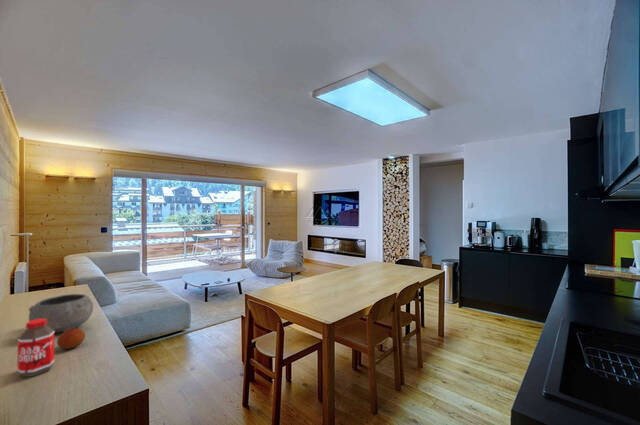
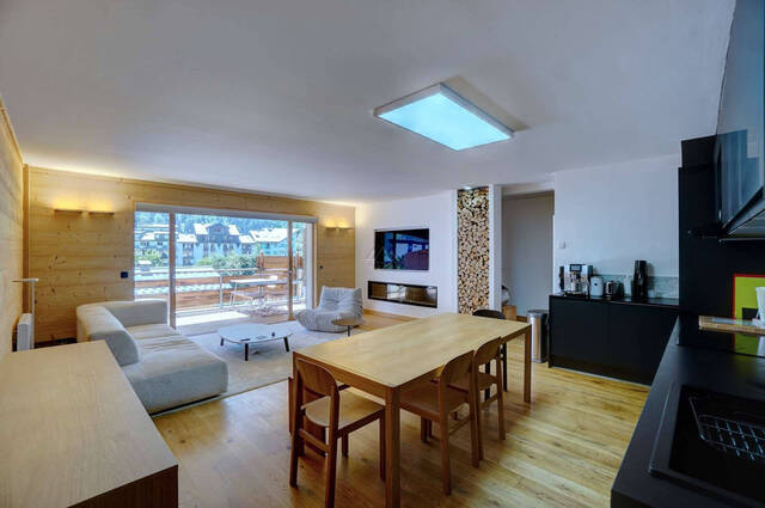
- bowl (62, 313)
- bottle (36, 346)
- fruit (71, 337)
